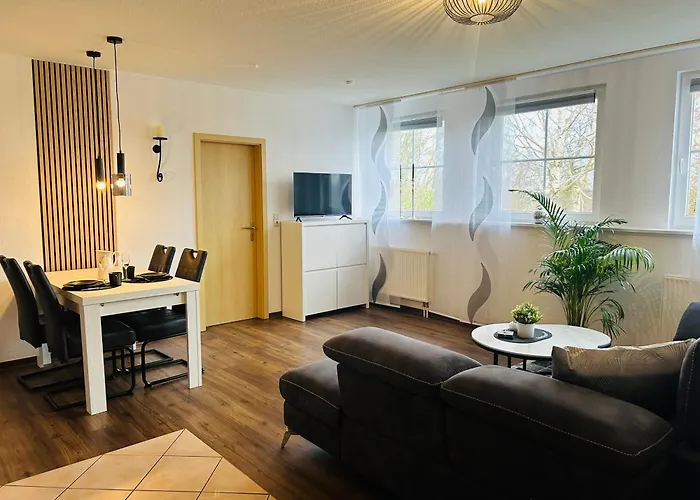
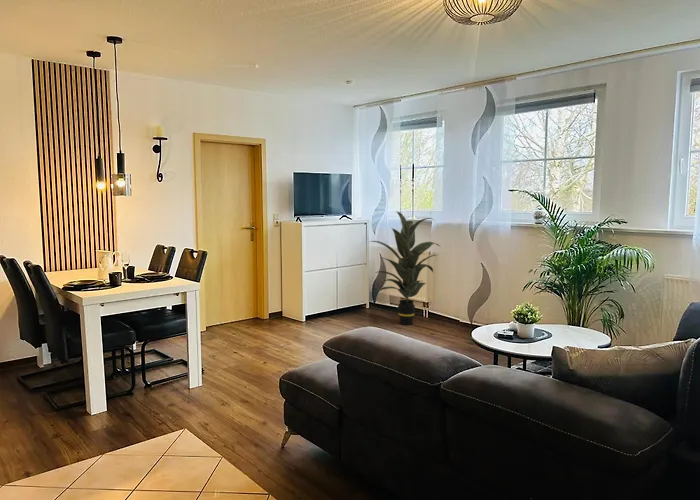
+ indoor plant (405, 267)
